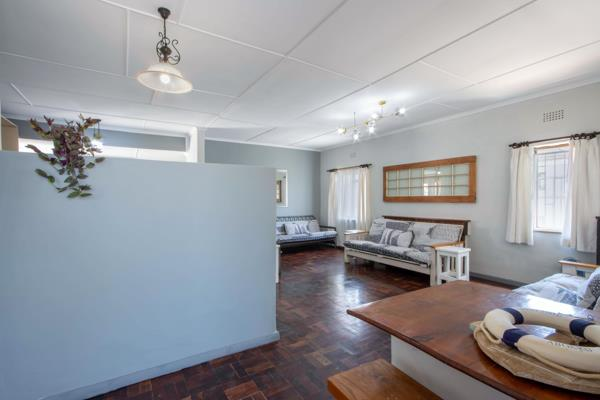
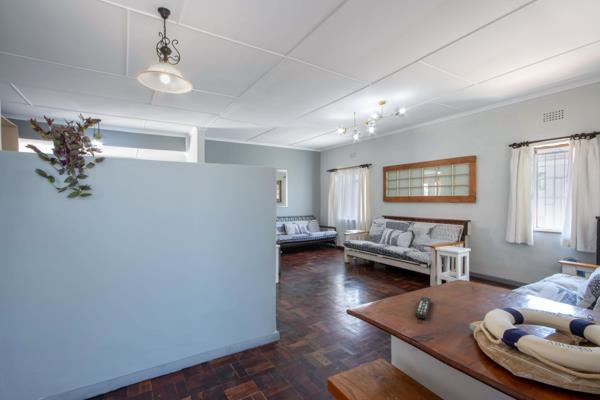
+ remote control (423, 306)
